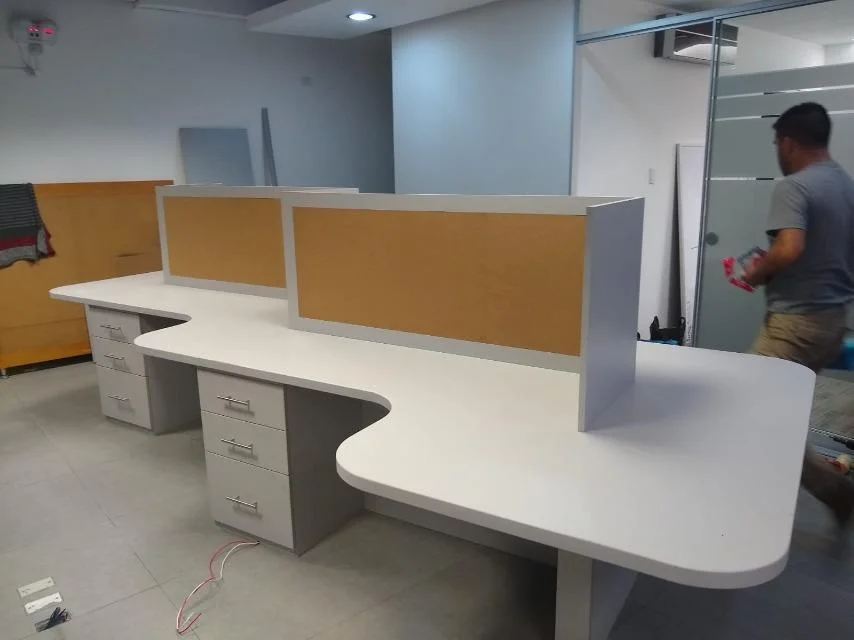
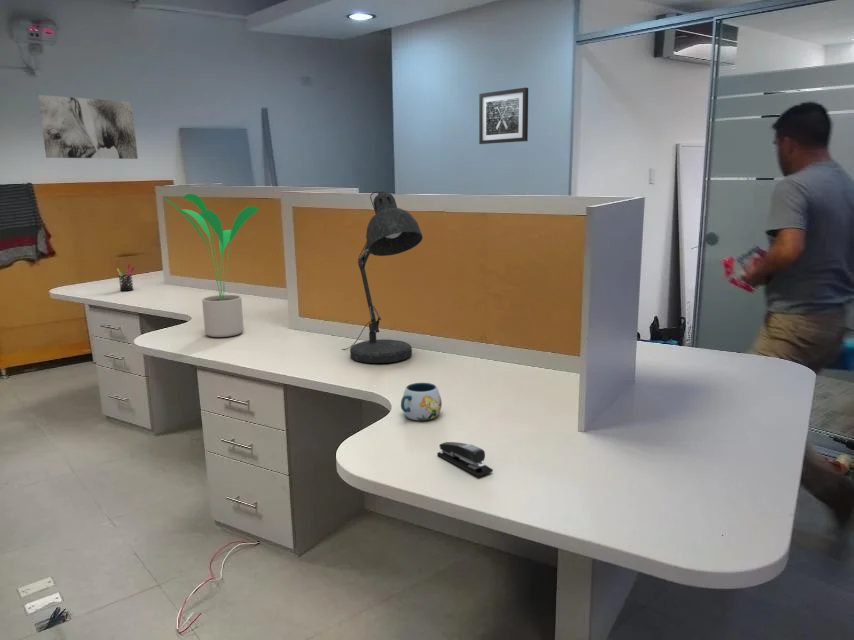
+ pen holder (125, 277)
+ stapler (463, 453)
+ wall art (502, 117)
+ desk lamp (367, 281)
+ potted plant (217, 265)
+ mug (418, 402)
+ wall art (90, 128)
